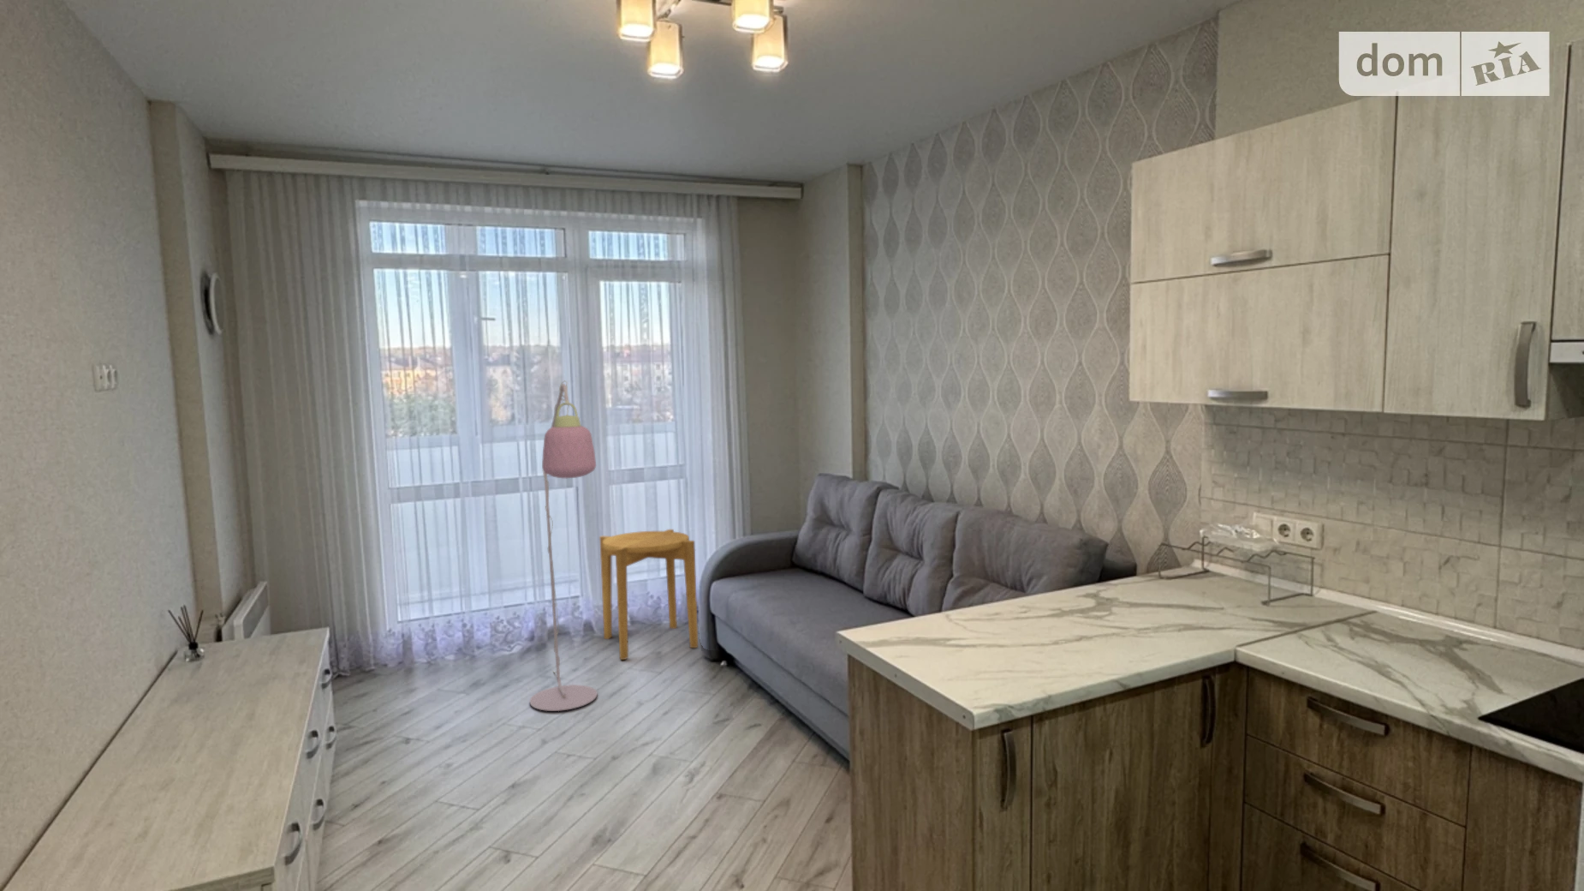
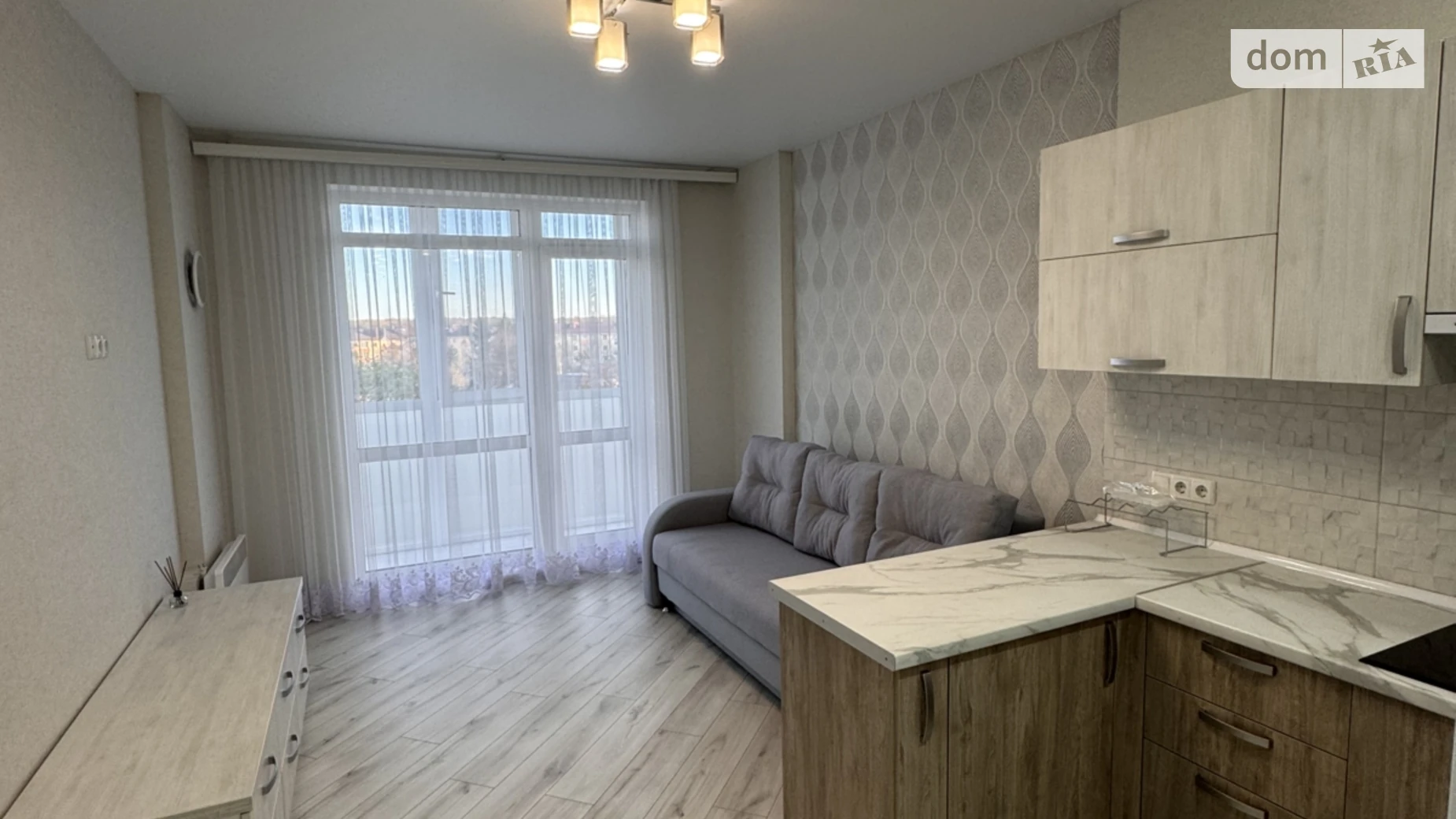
- floor lamp (550, 536)
- side table (667, 590)
